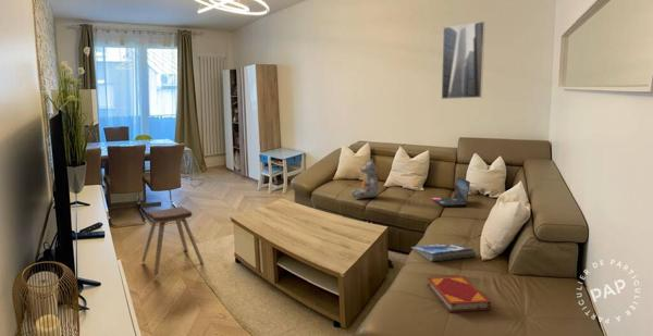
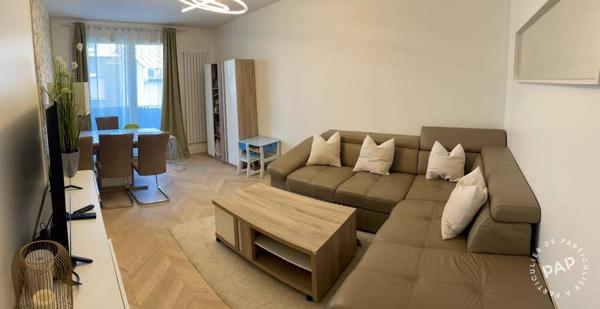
- music stool (162, 237)
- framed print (461, 62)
- stuffed bear (365, 177)
- laptop (455, 190)
- hardback book (456, 293)
- magazine (442, 248)
